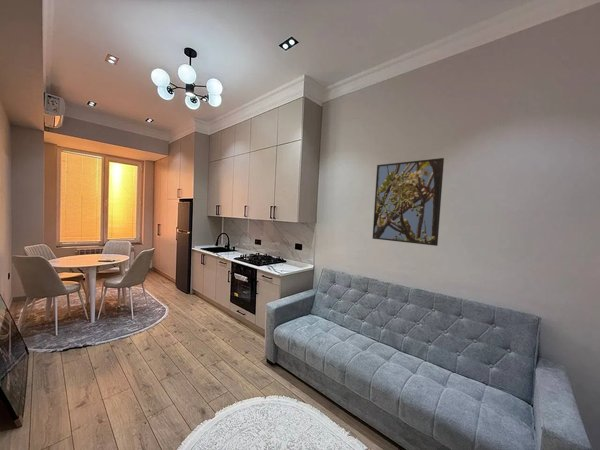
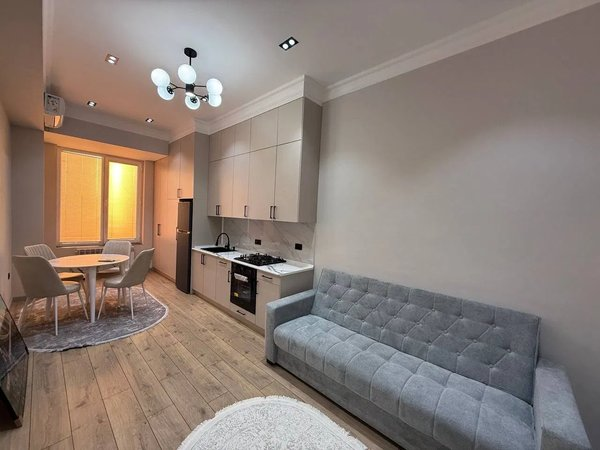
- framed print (404, 202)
